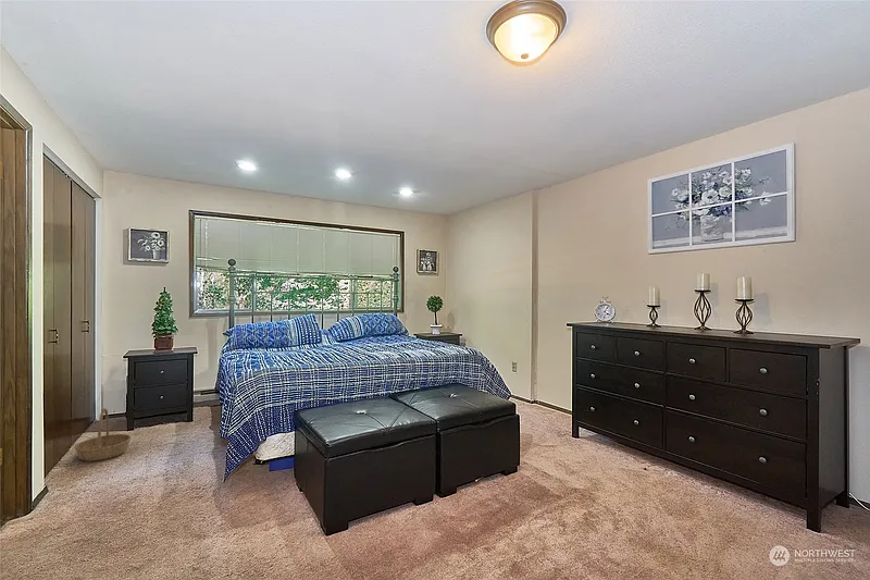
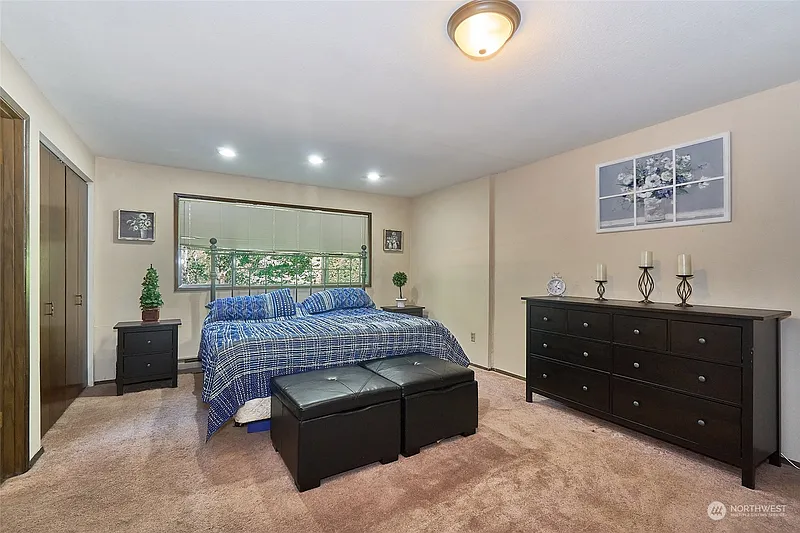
- basket (100, 431)
